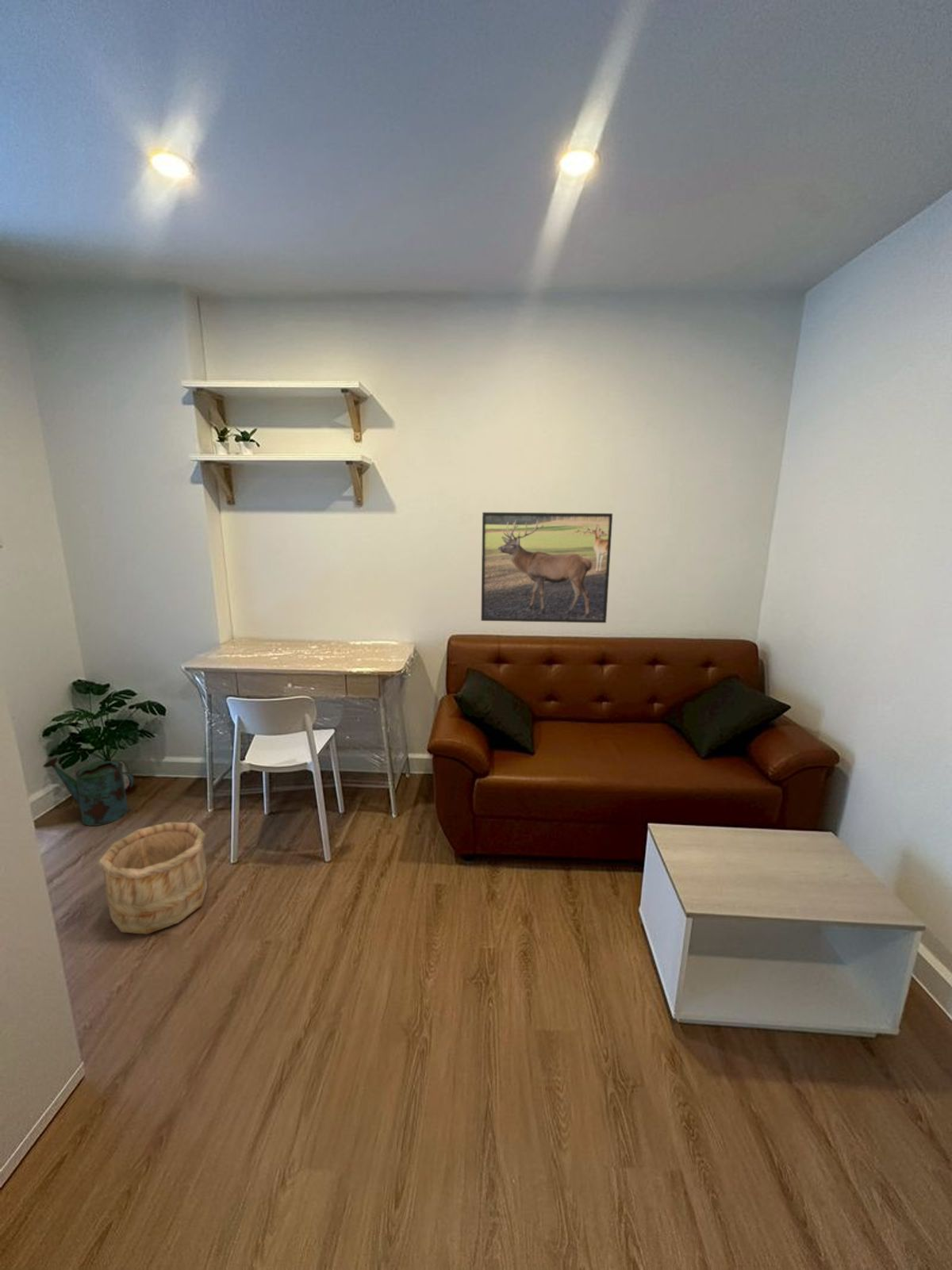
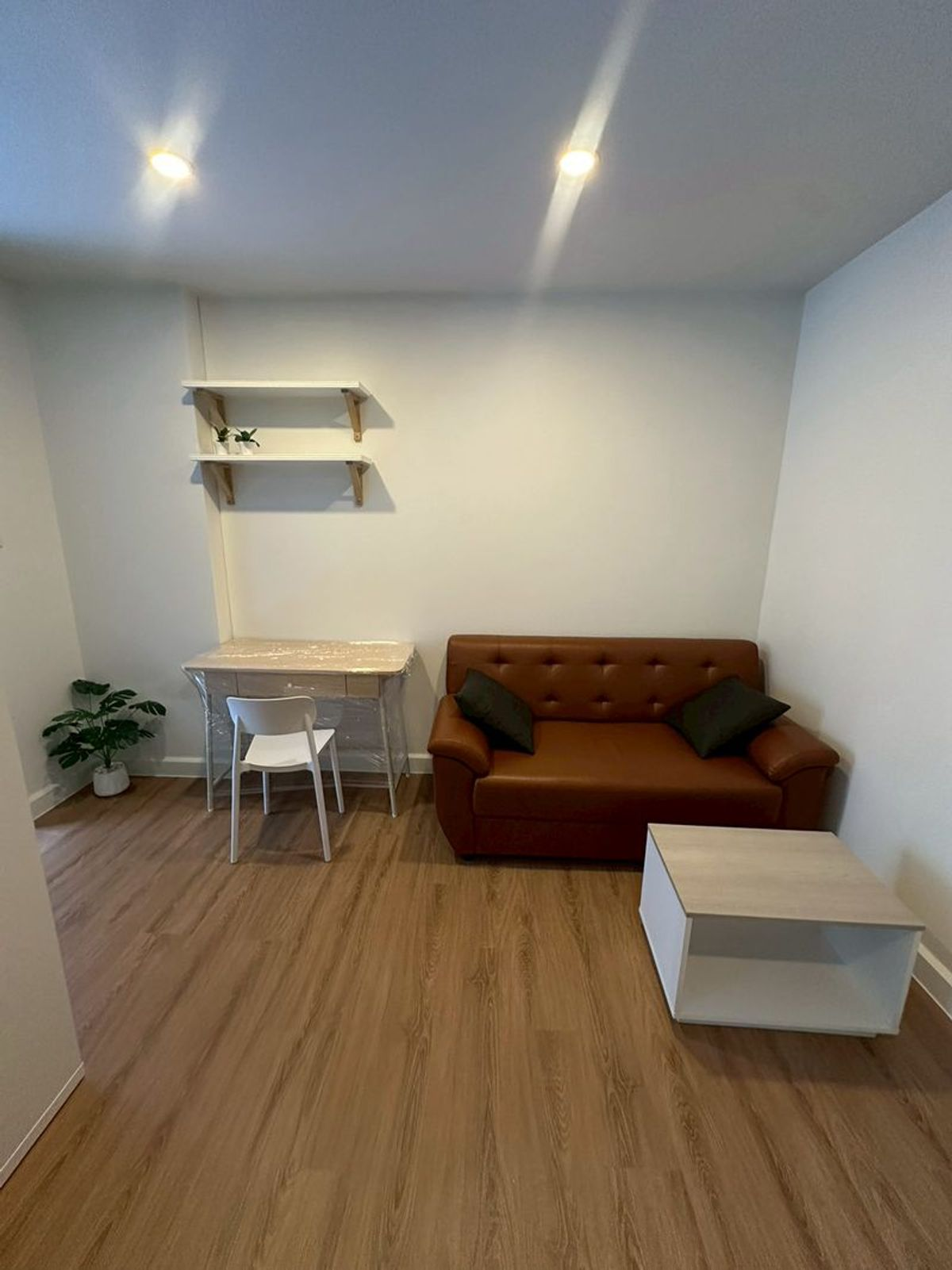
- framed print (545, 568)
- wooden bucket (158, 875)
- watering can (91, 787)
